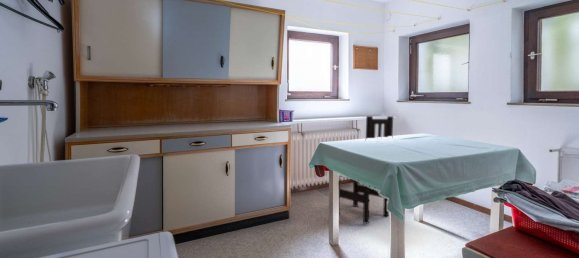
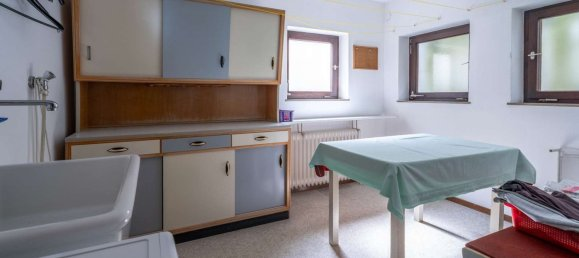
- dining chair (355, 181)
